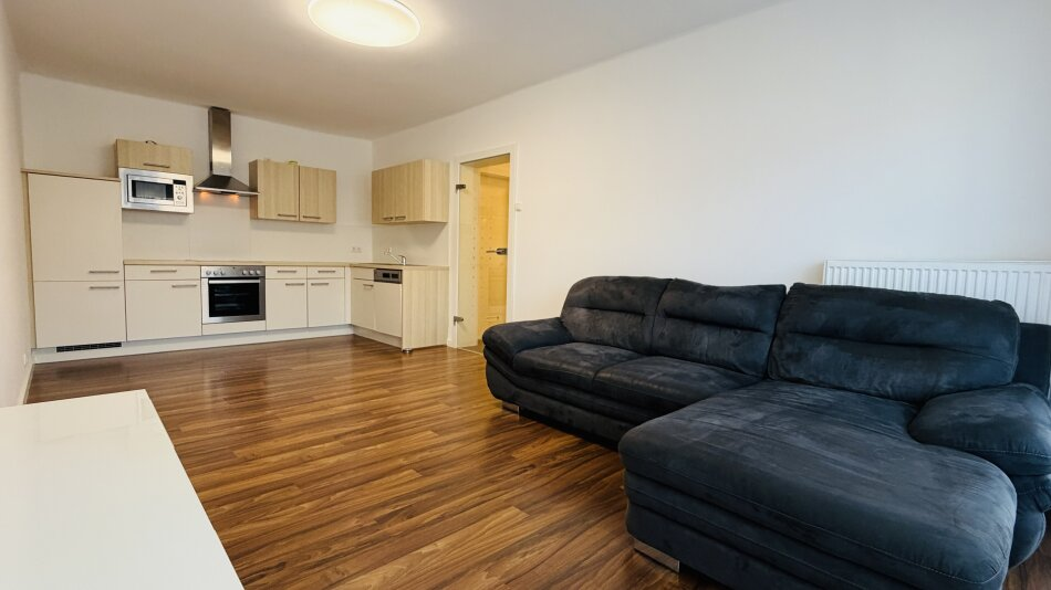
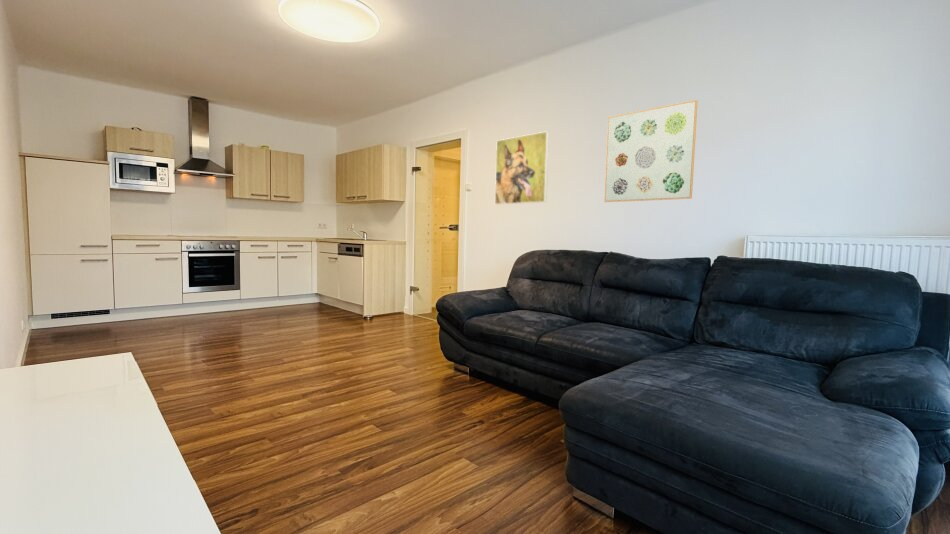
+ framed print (520, 170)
+ wall art (647, 155)
